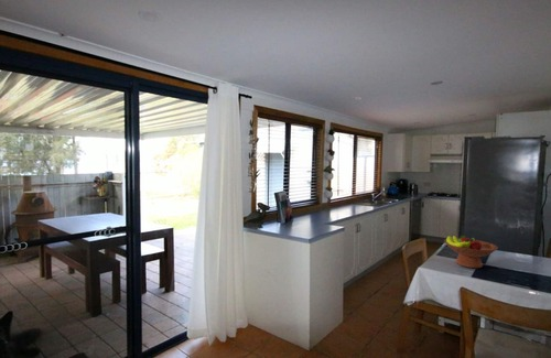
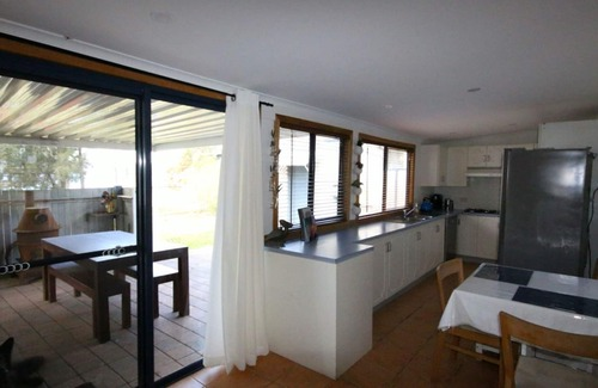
- fruit bowl (469, 250)
